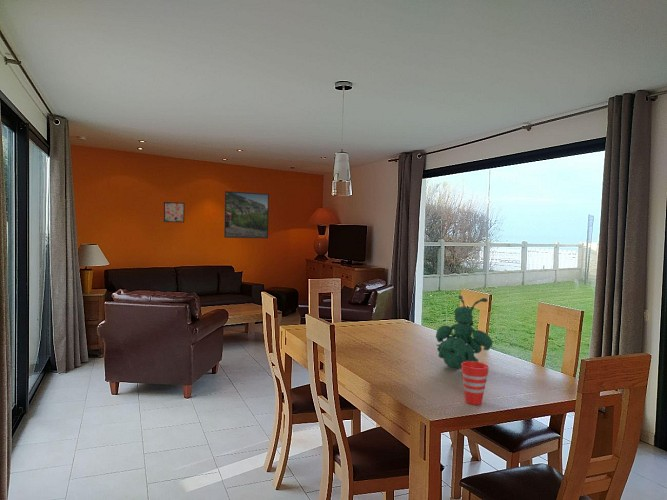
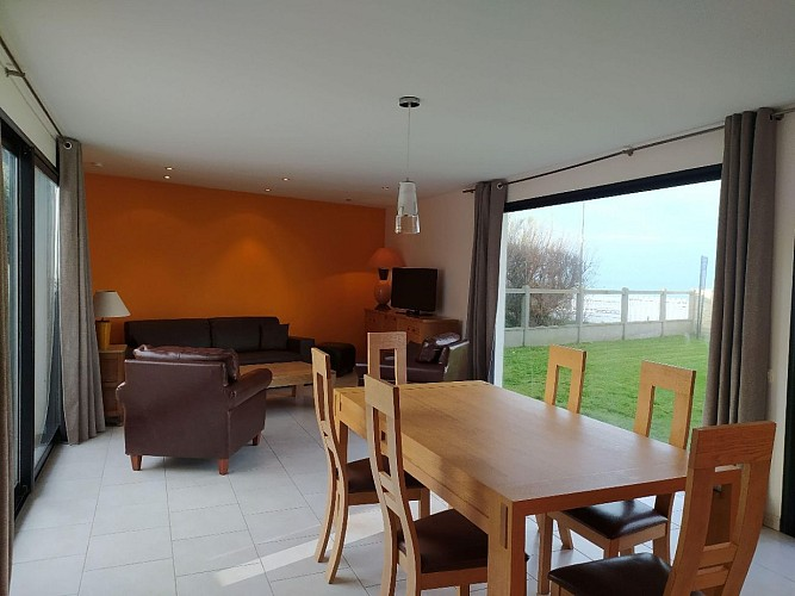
- wall art (174, 212)
- cup (474, 383)
- plant (461, 333)
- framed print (247, 215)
